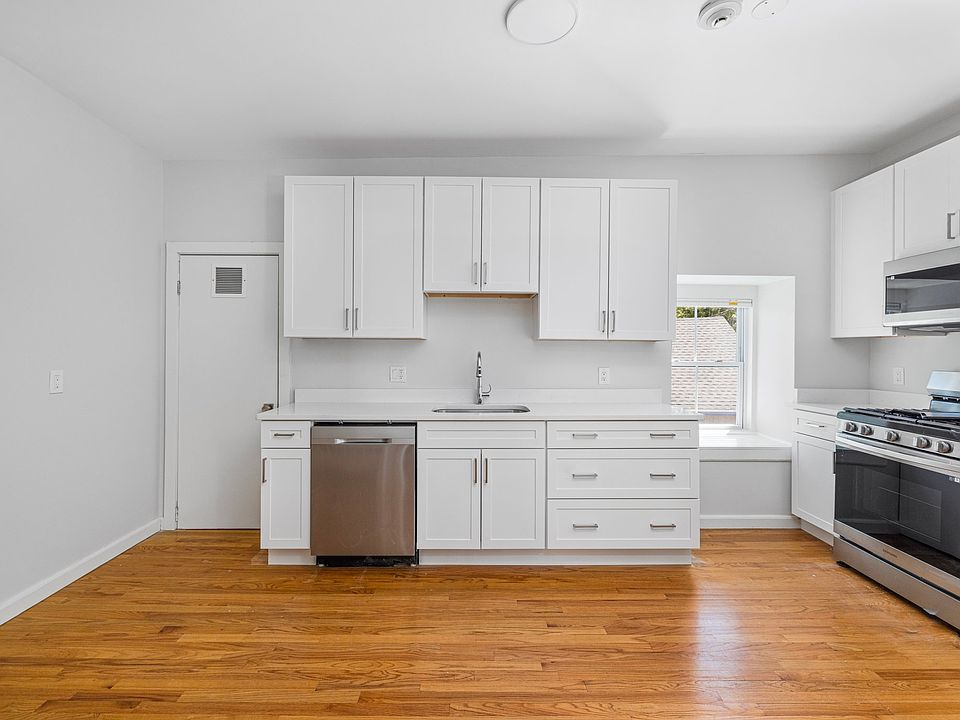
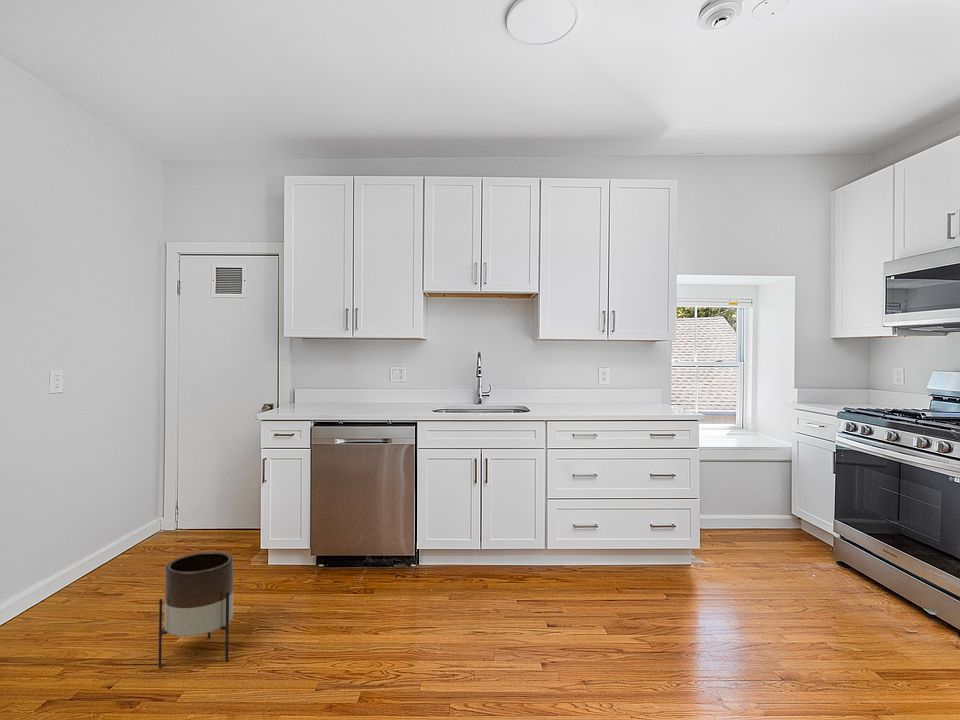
+ planter (202, 608)
